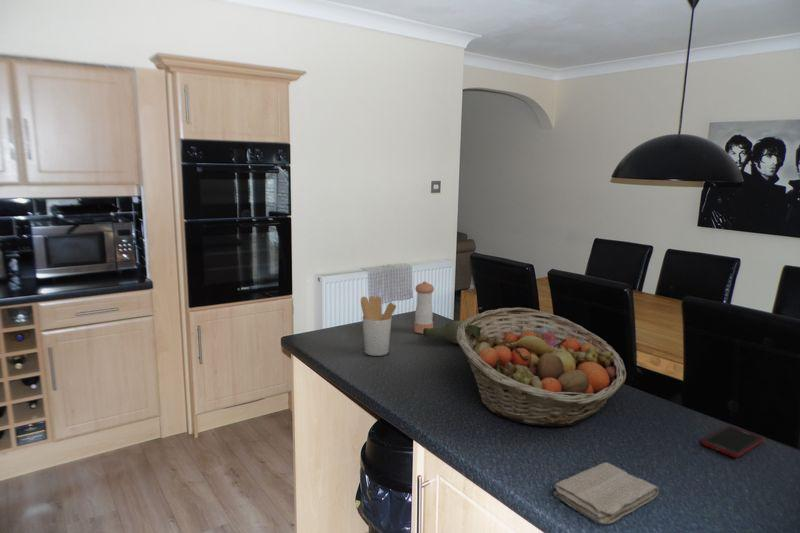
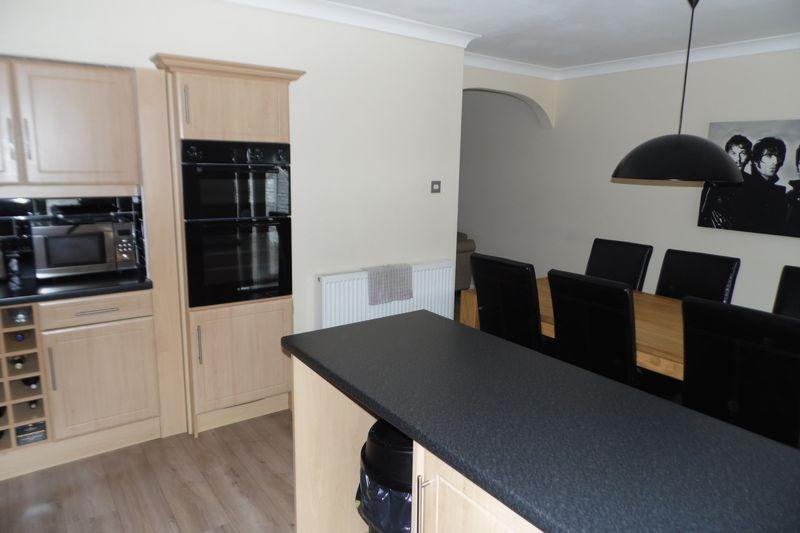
- fruit basket (539, 361)
- pepper shaker (424, 306)
- bottle (460, 324)
- utensil holder (374, 324)
- cell phone (732, 440)
- washcloth (605, 489)
